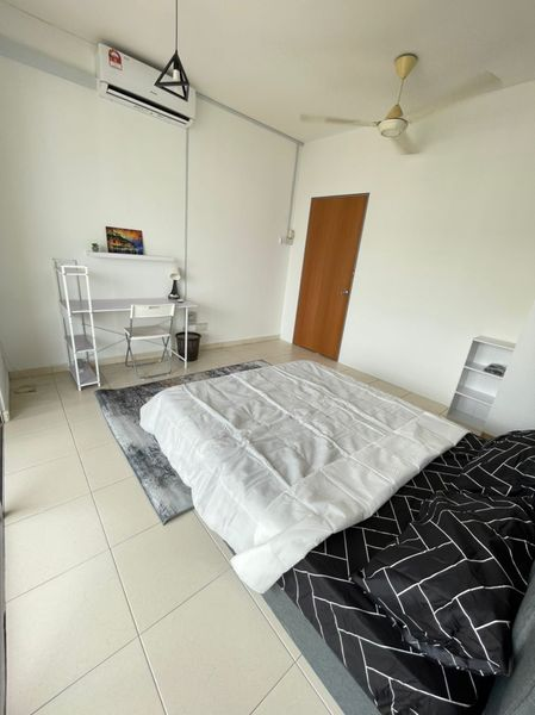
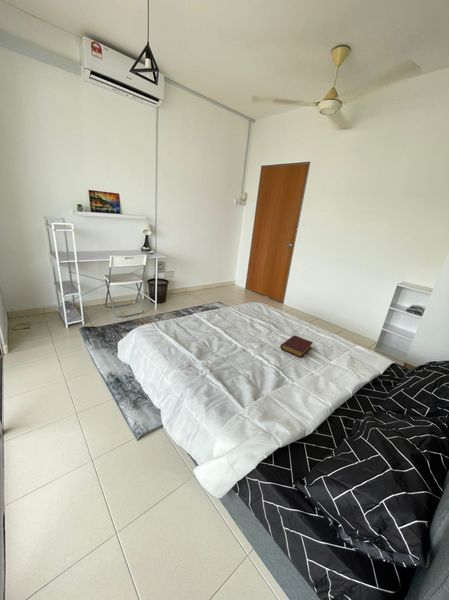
+ book (296, 345)
